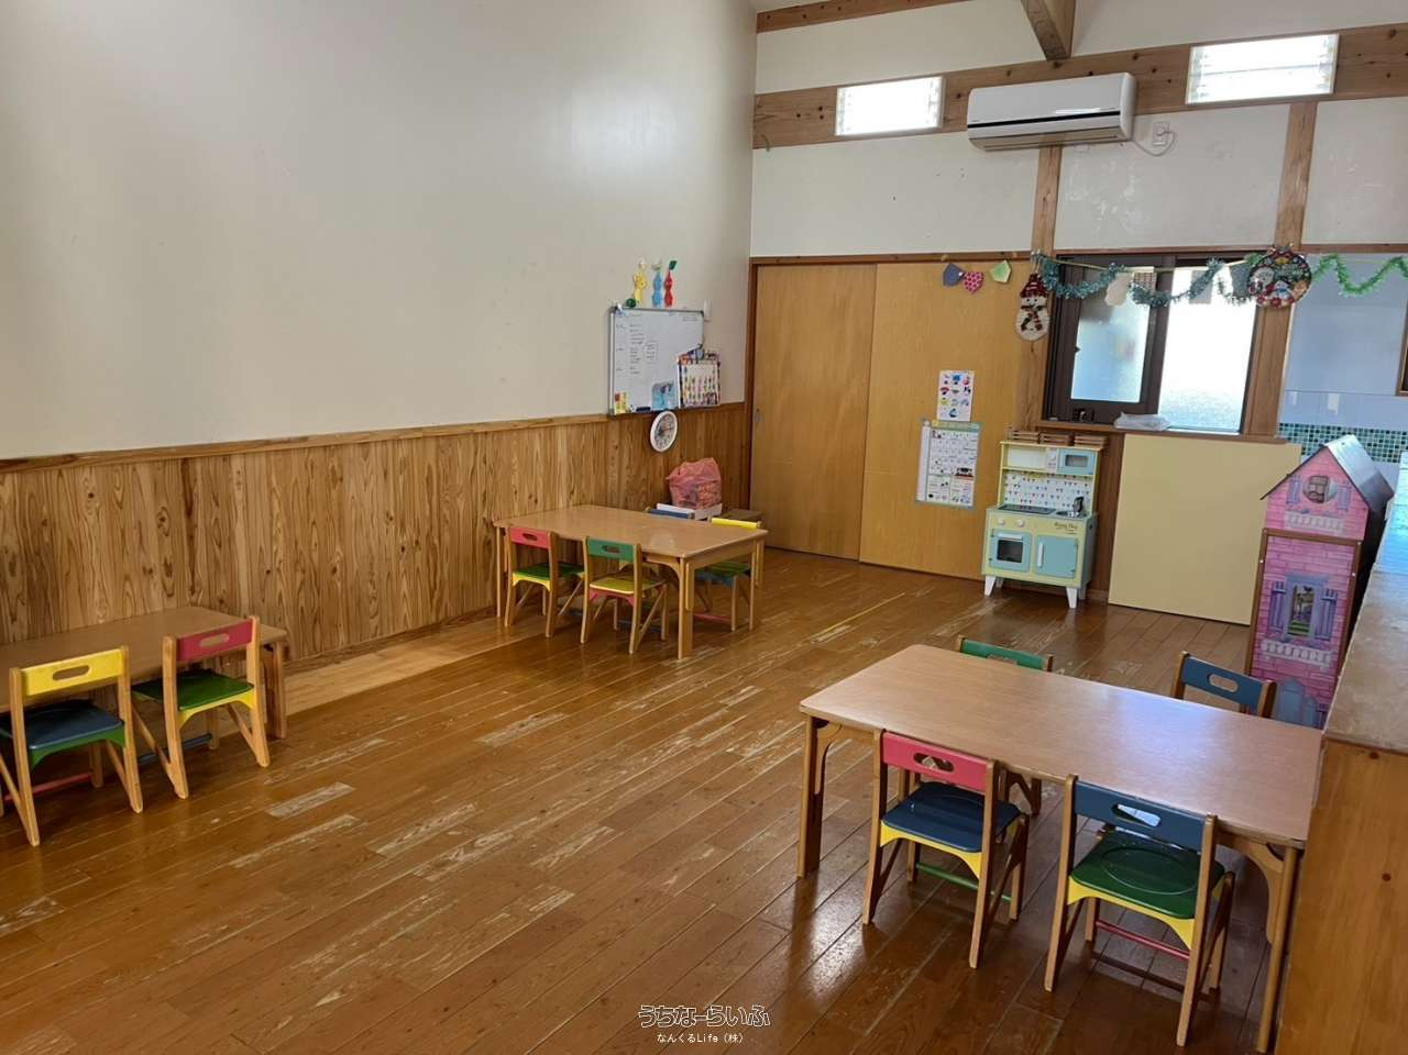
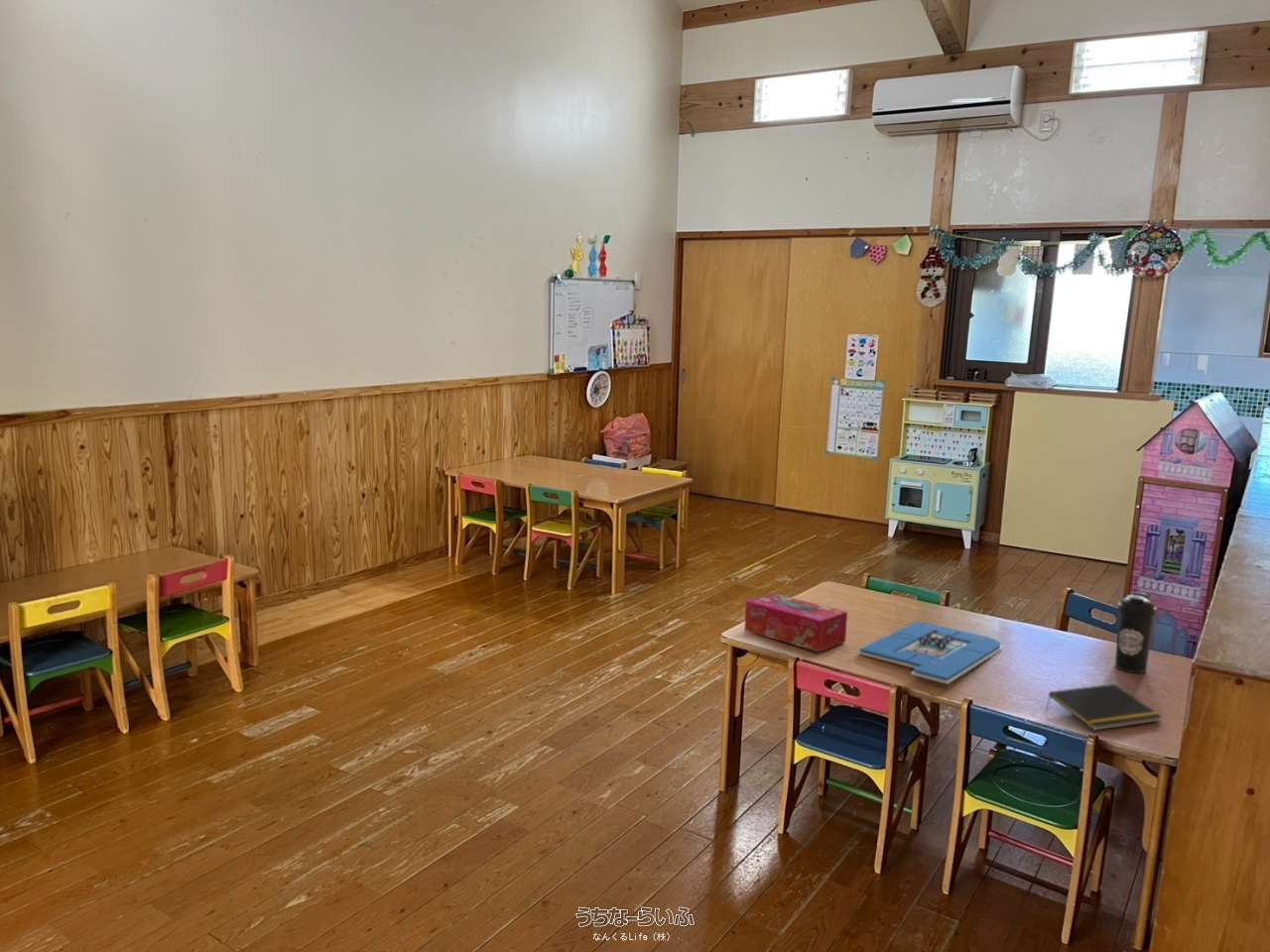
+ notepad (1104, 706)
+ board game (932, 645)
+ water bottle (1134, 632)
+ tissue box (795, 621)
